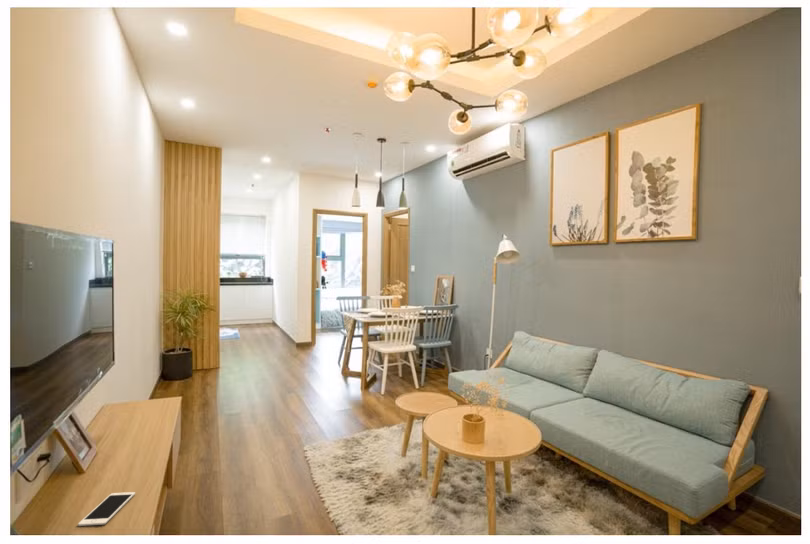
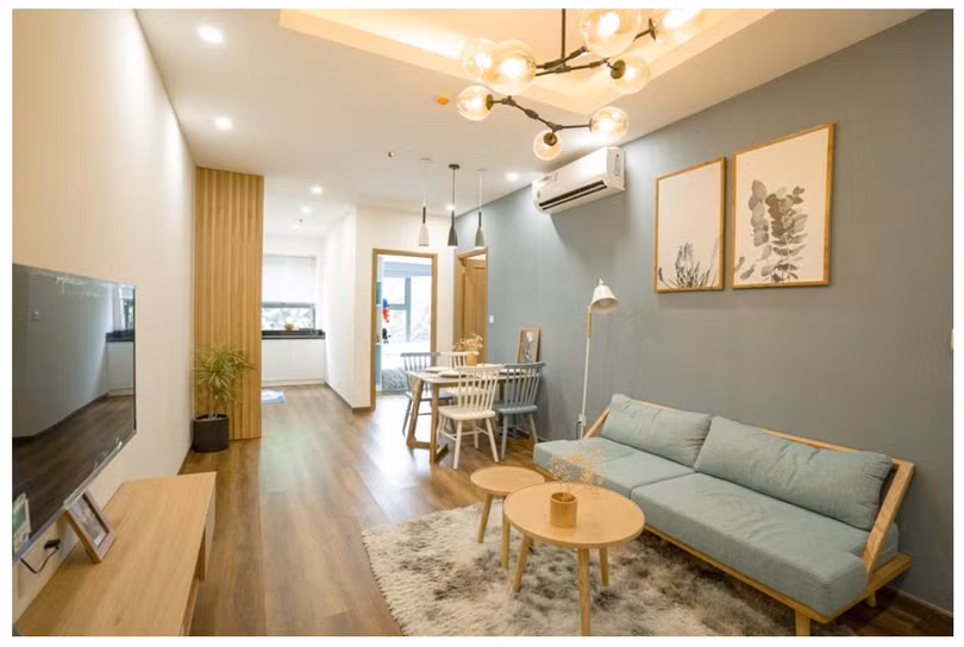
- cell phone (108, 507)
